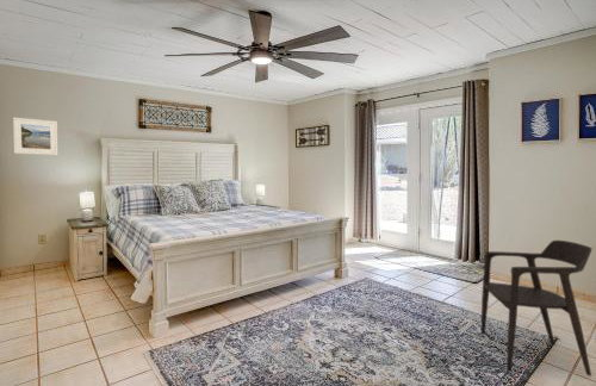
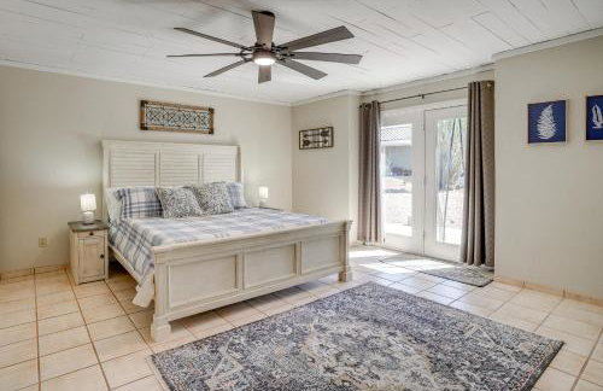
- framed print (36, 137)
- armchair (534, 299)
